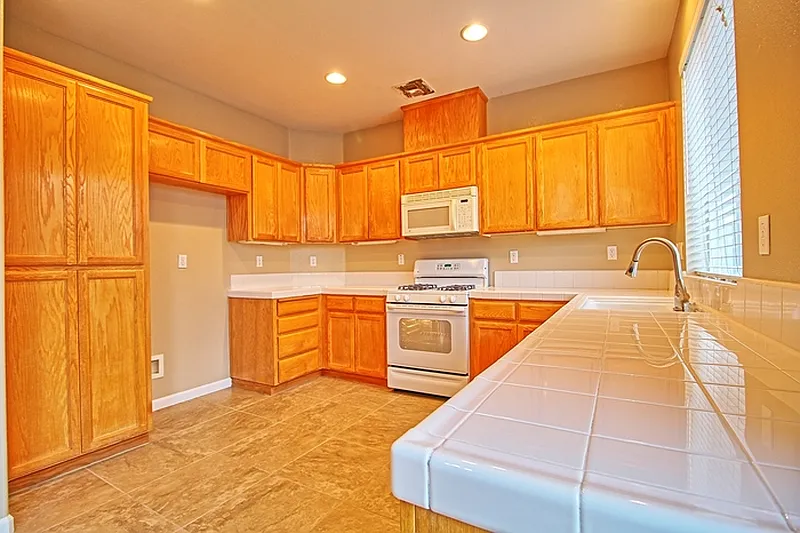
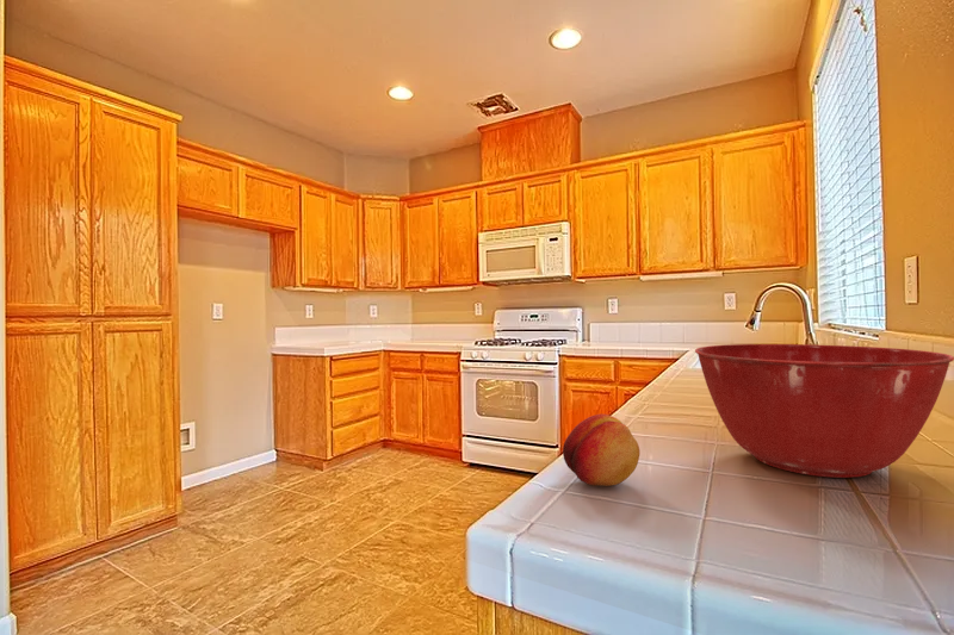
+ fruit (600, 448)
+ mixing bowl (810, 405)
